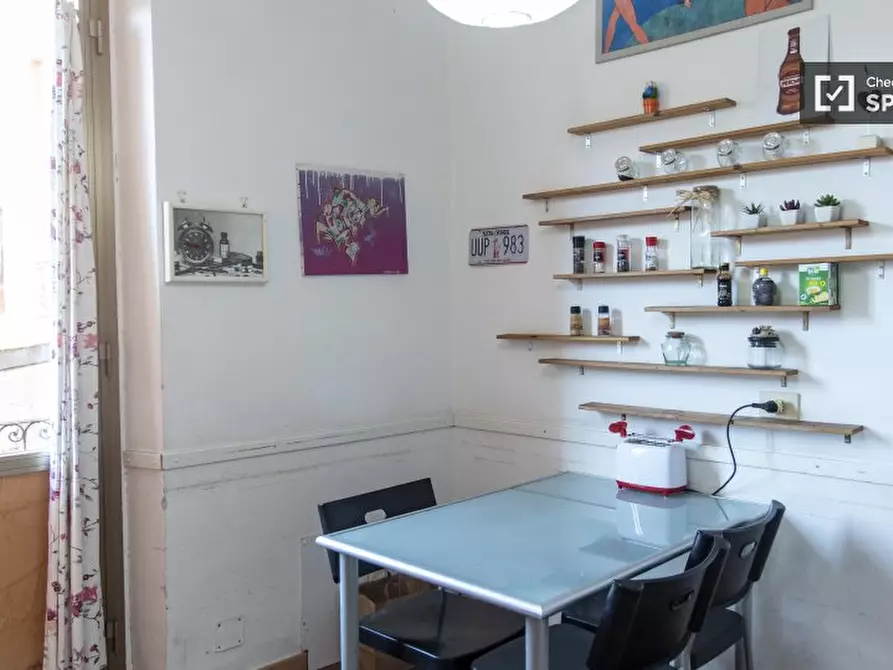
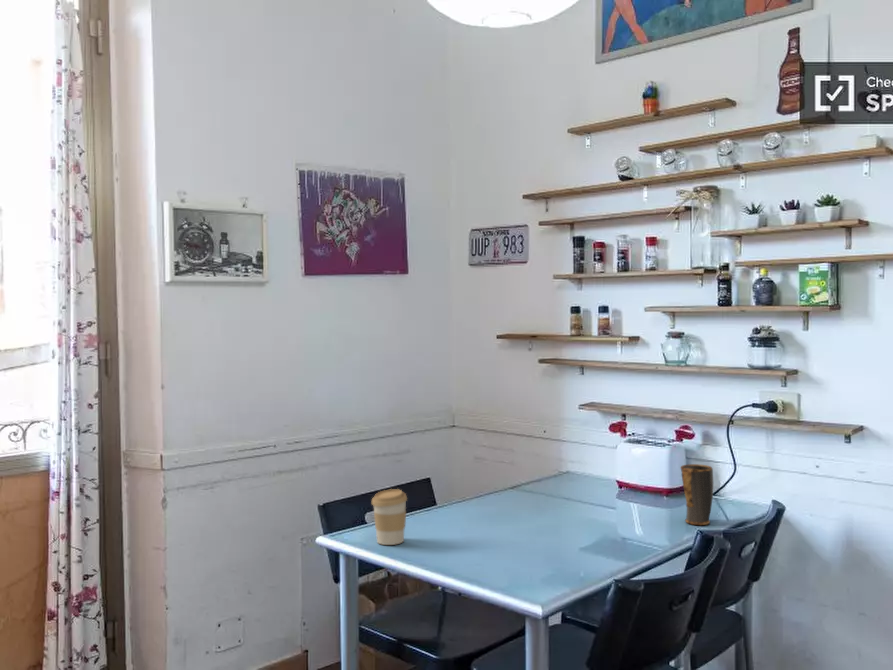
+ coffee cup (389, 516)
+ mug (695, 494)
